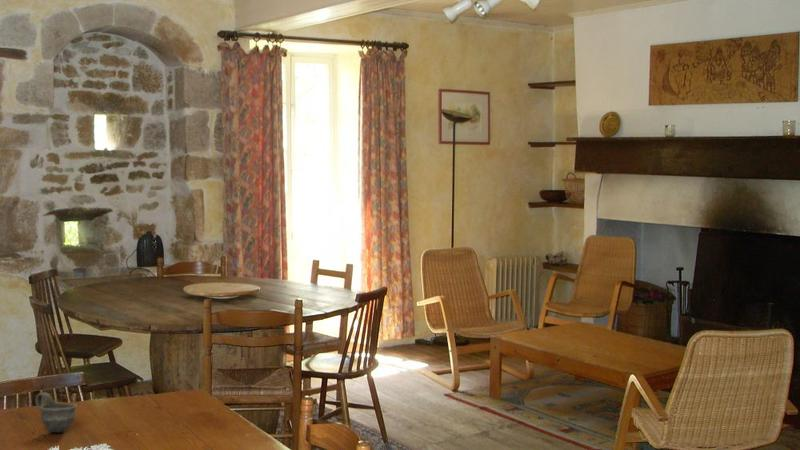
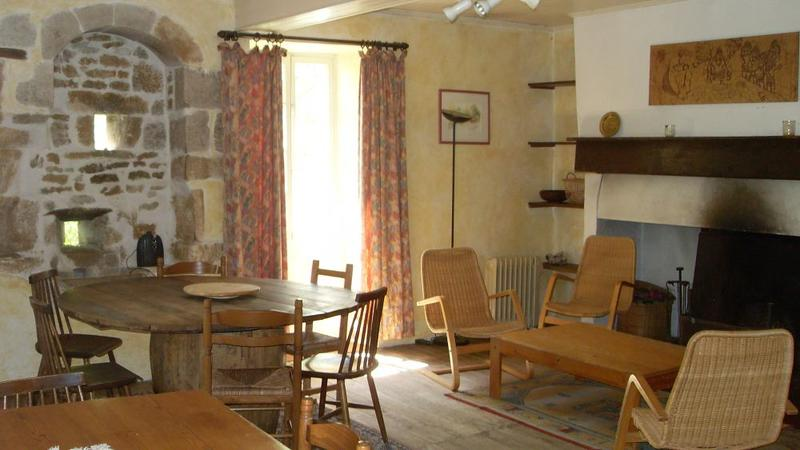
- cup (57, 412)
